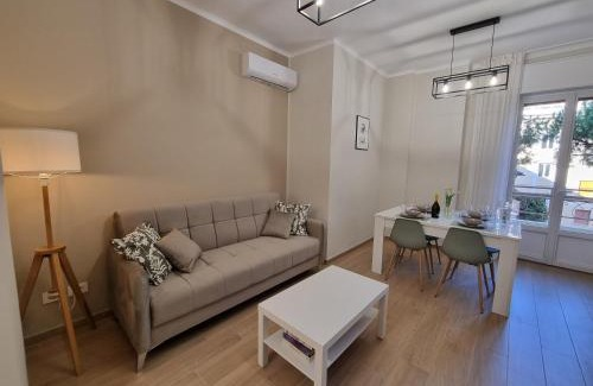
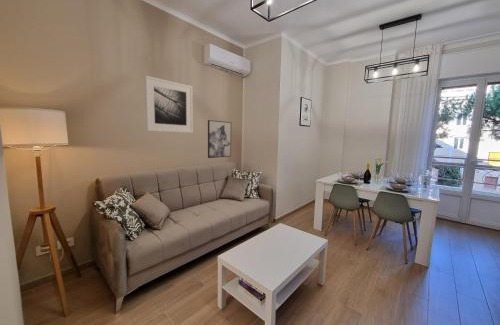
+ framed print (171, 107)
+ wall art (220, 139)
